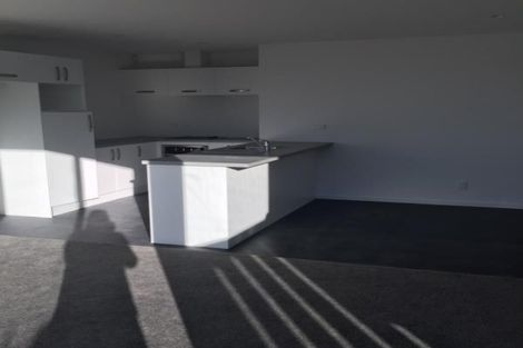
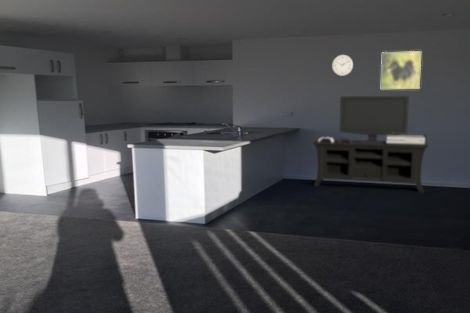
+ wall clock (342, 65)
+ media console (369, 141)
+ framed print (400, 70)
